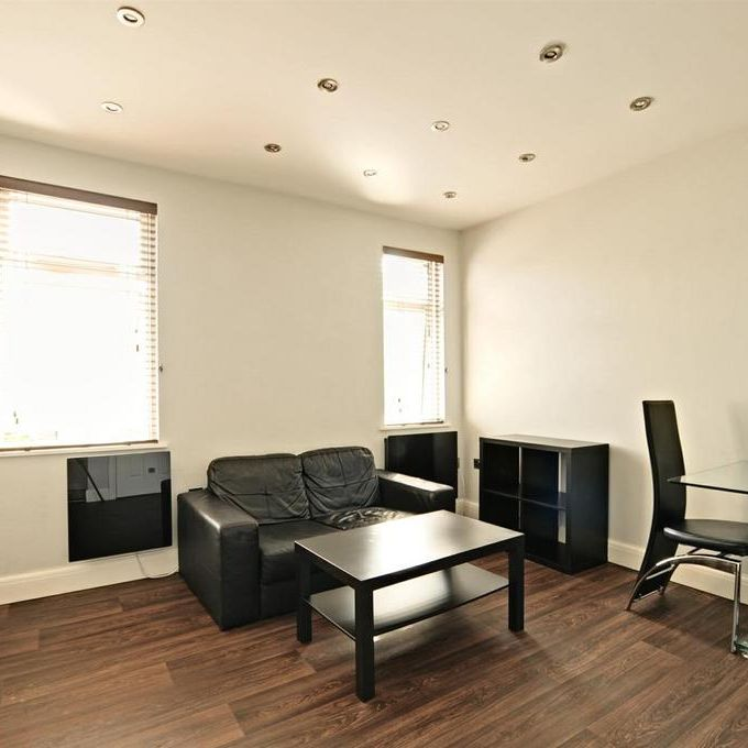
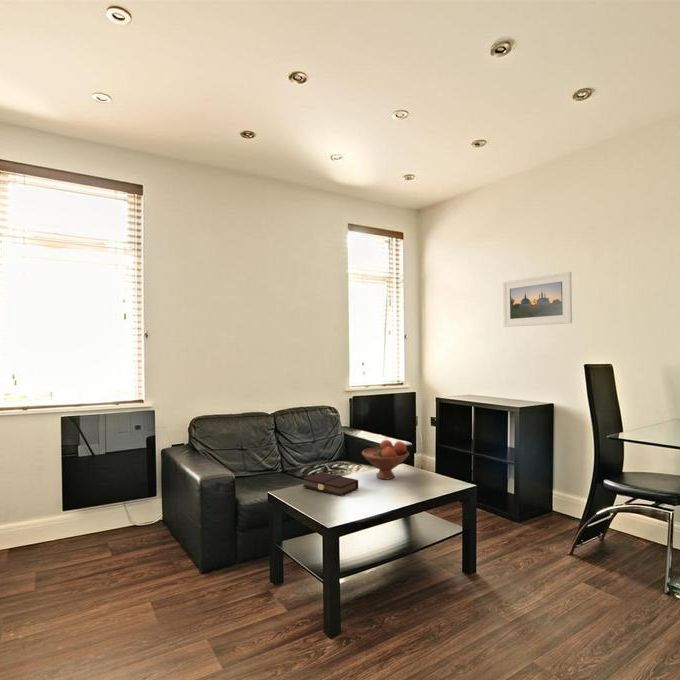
+ book (330, 483)
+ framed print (535, 301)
+ fruit bowl (385, 459)
